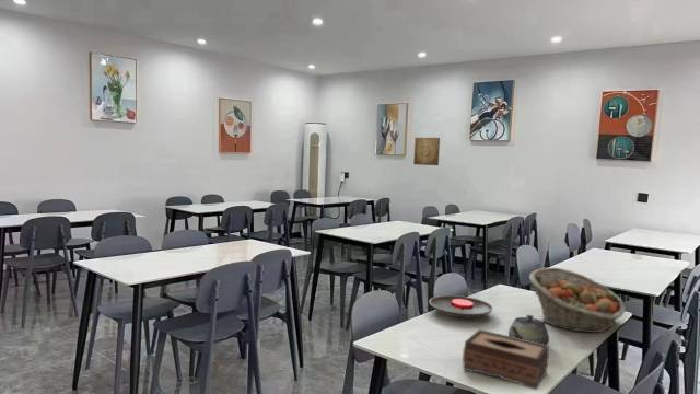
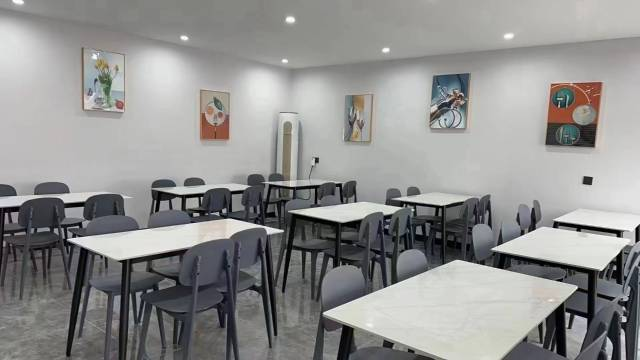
- fruit basket (575, 298)
- tissue box (505, 357)
- teapot (527, 331)
- wall art (425, 151)
- plate (459, 308)
